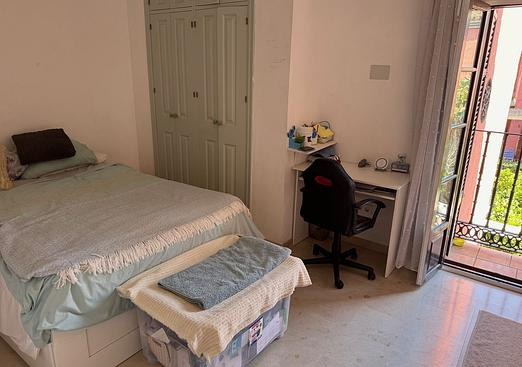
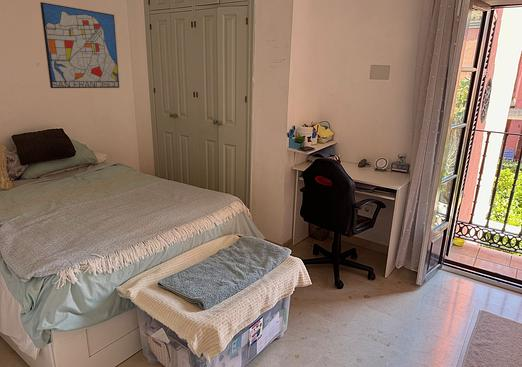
+ wall art (84, 49)
